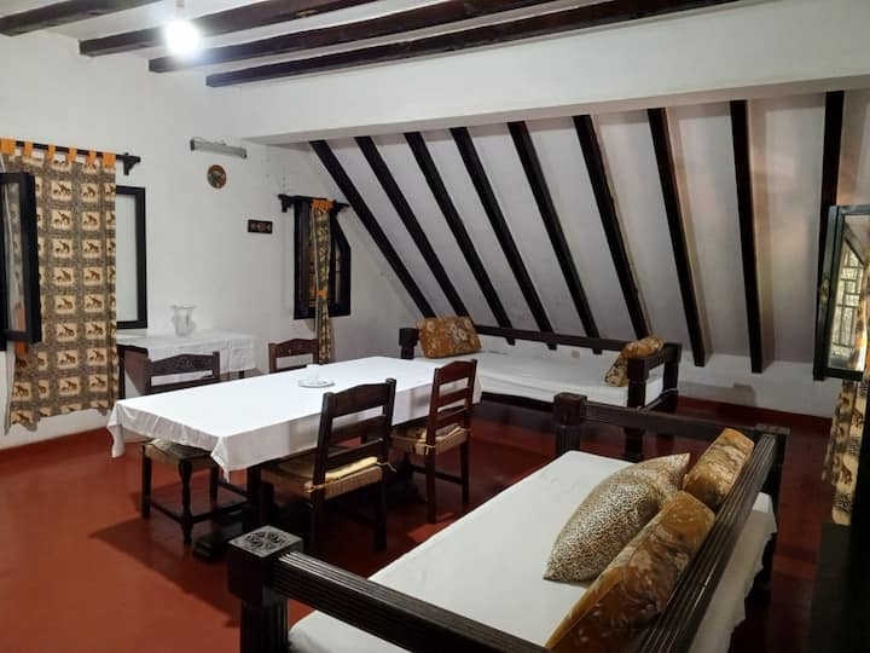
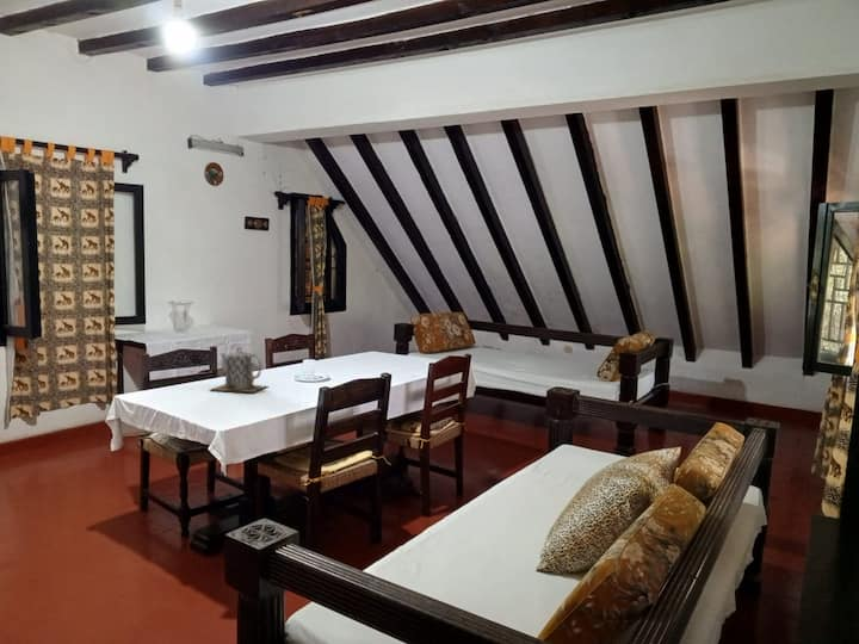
+ teapot (239, 367)
